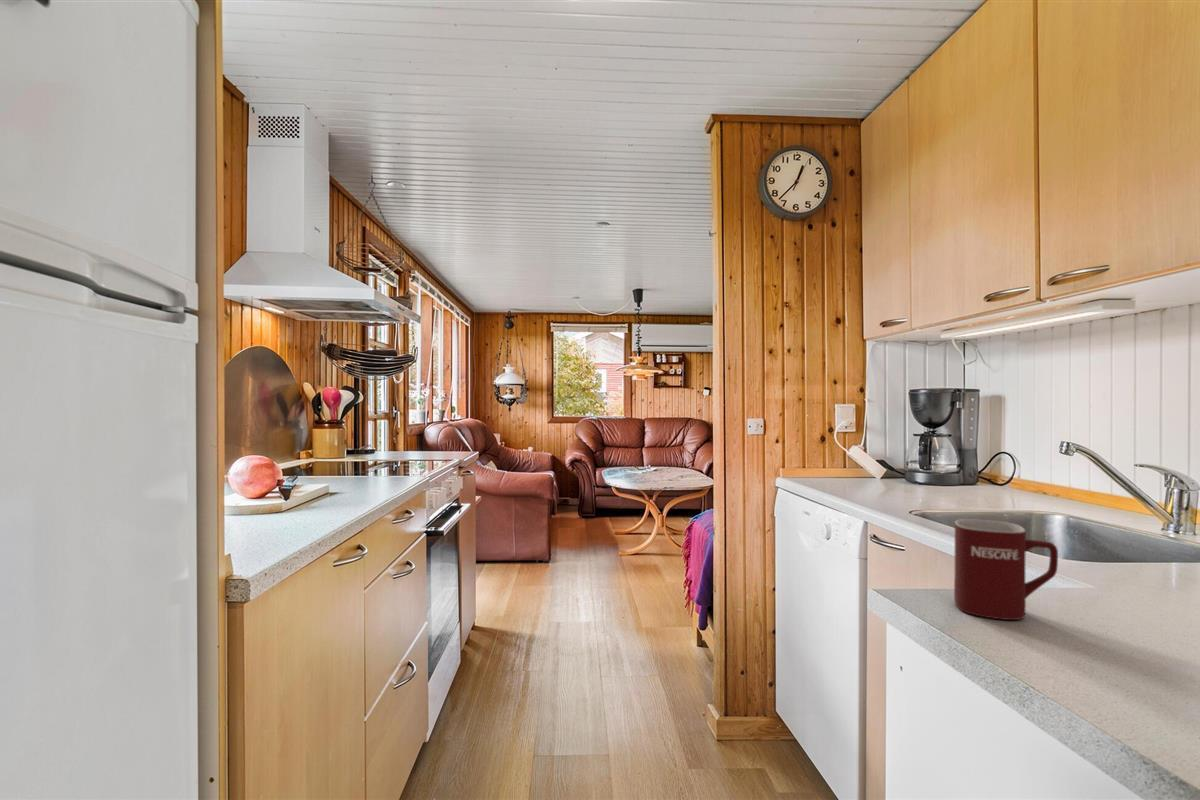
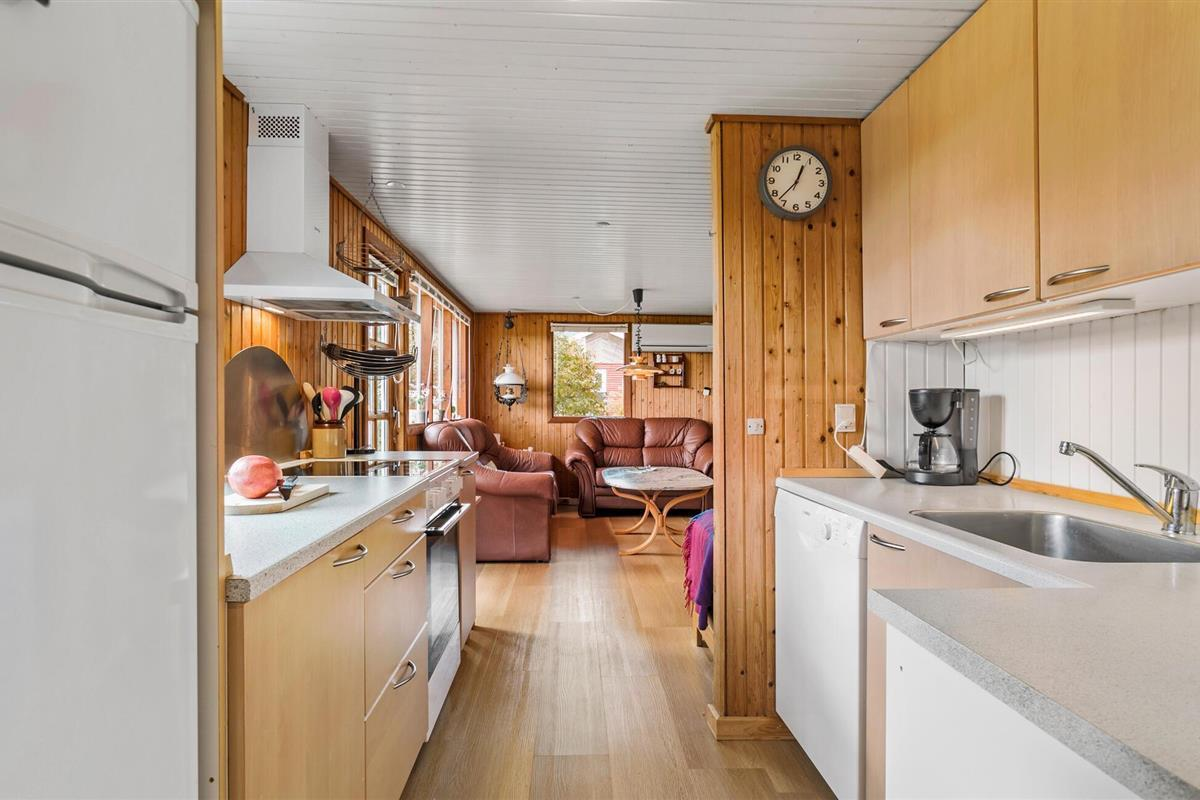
- mug (1004, 568)
